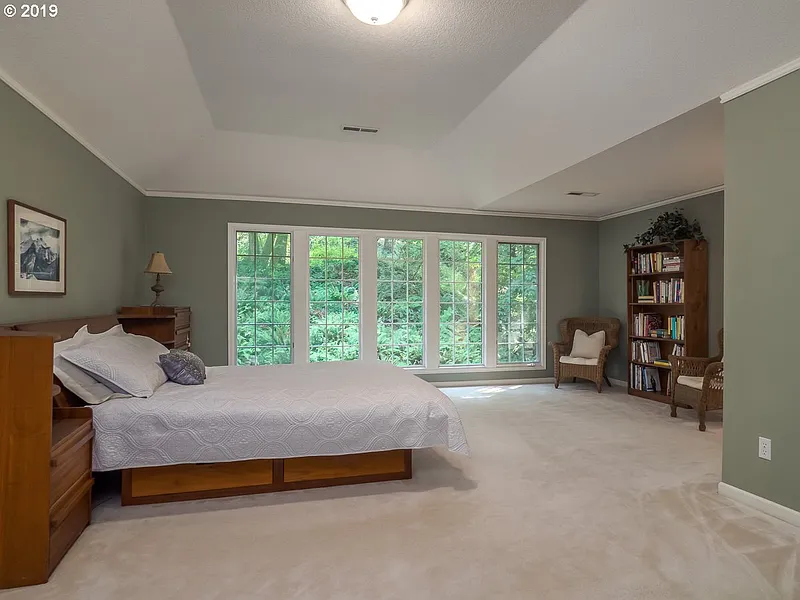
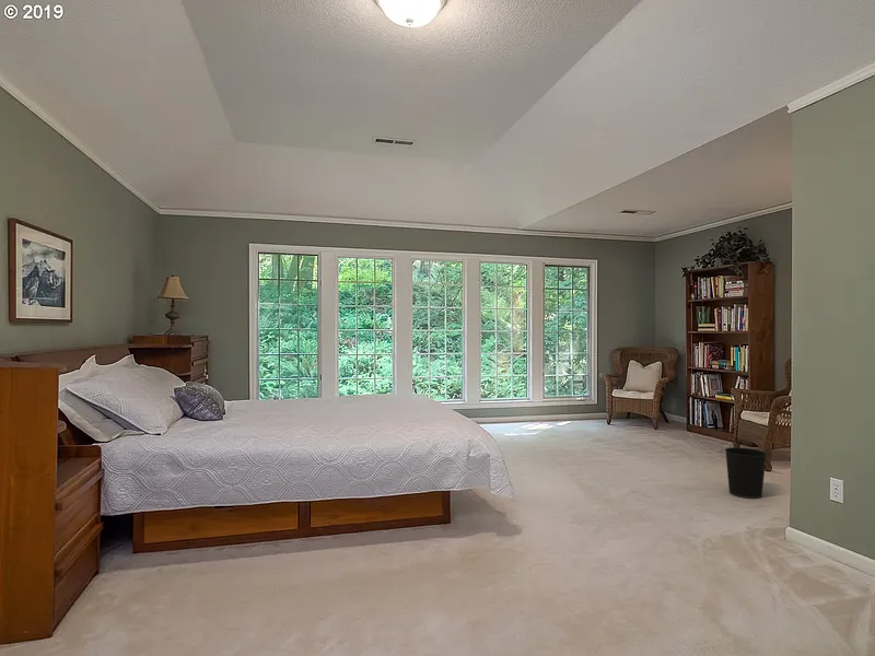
+ wastebasket (745, 472)
